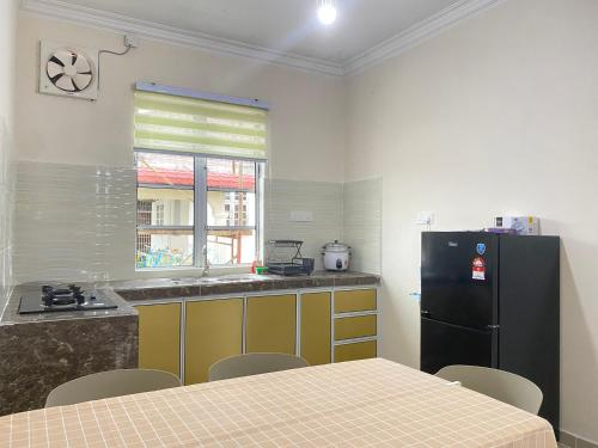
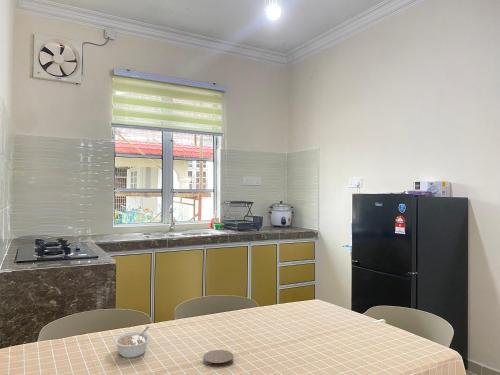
+ legume (132, 343)
+ coaster (218, 358)
